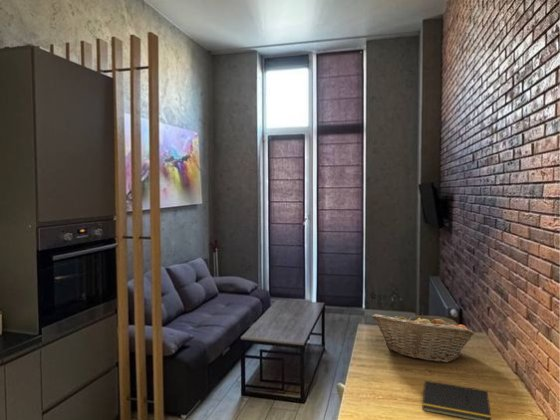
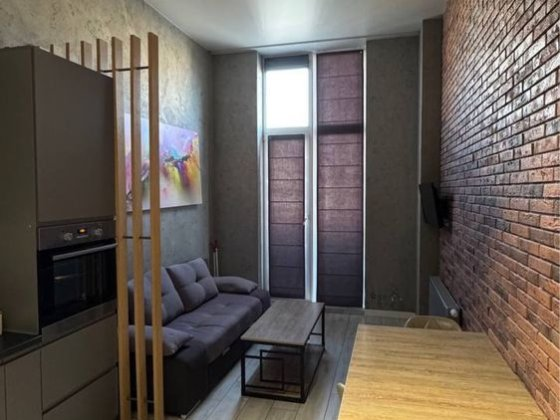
- fruit basket (420, 331)
- notepad (455, 400)
